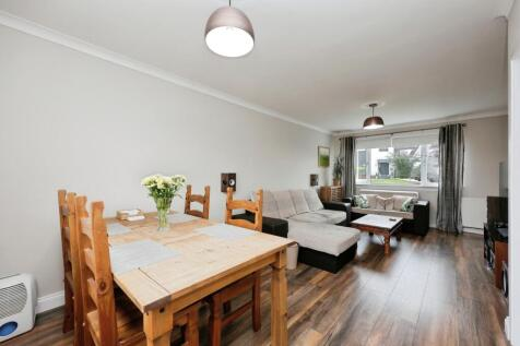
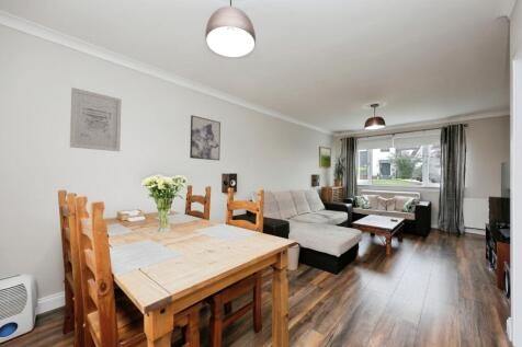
+ wall art (97, 122)
+ wall art (205, 139)
